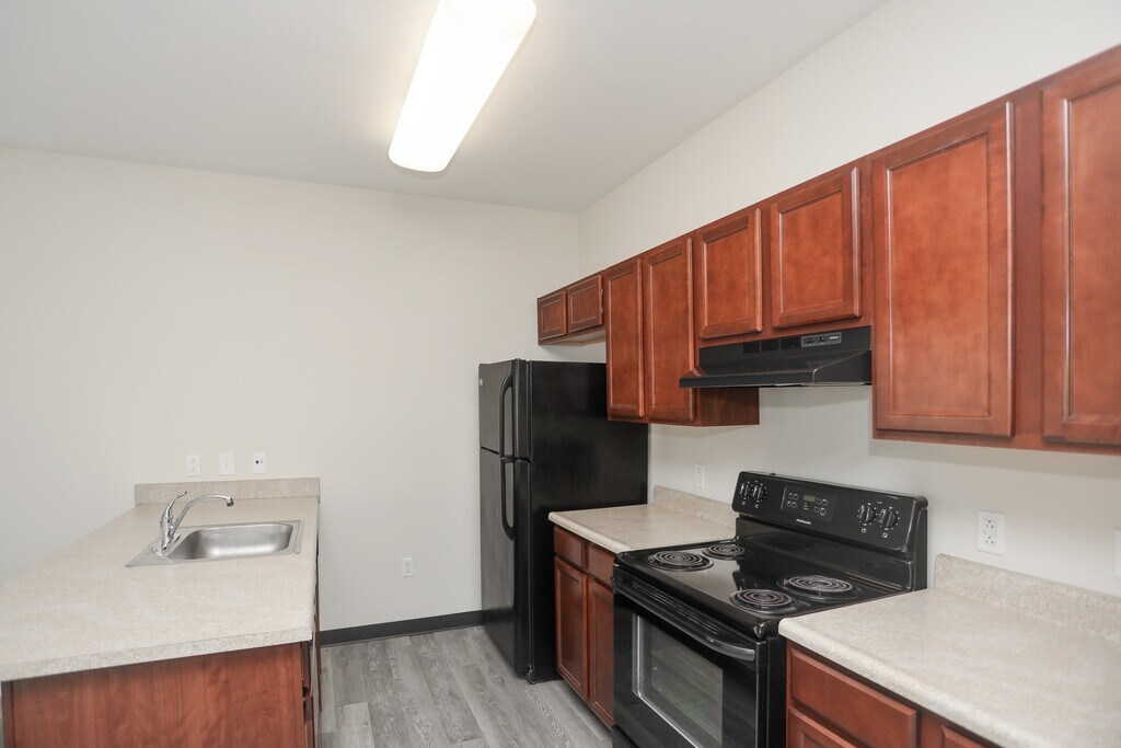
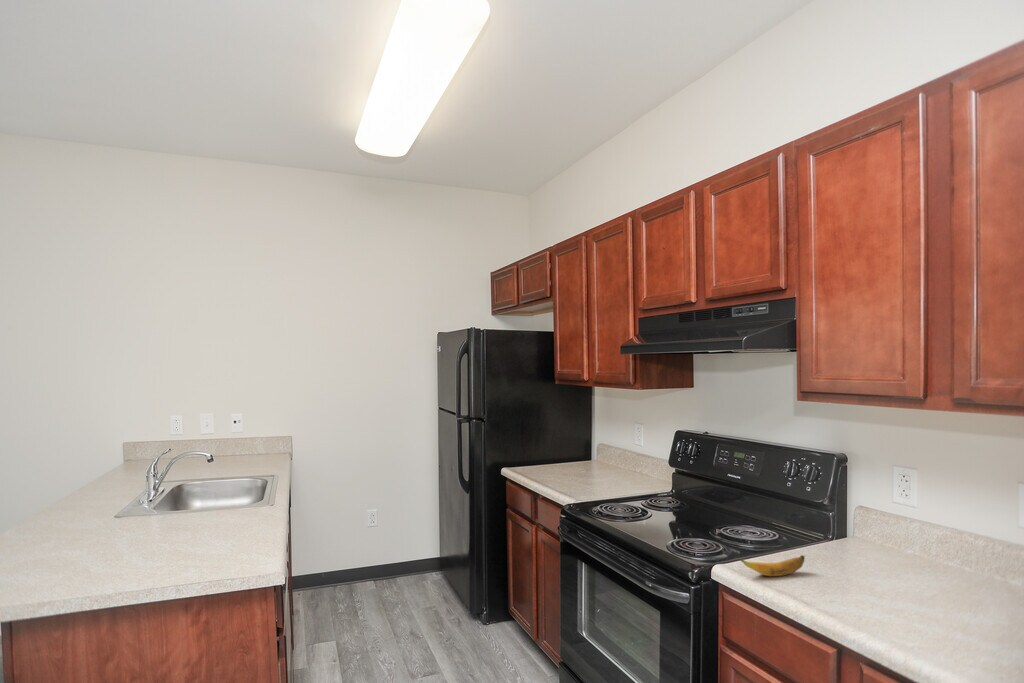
+ banana (773, 565)
